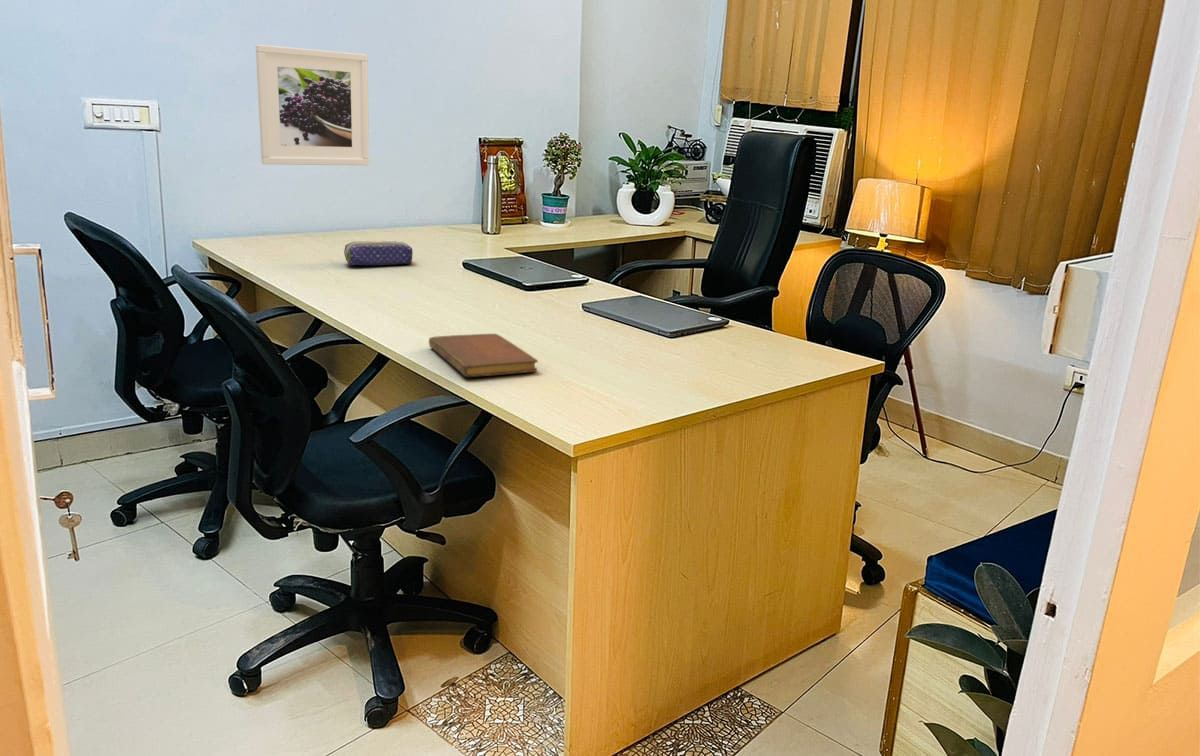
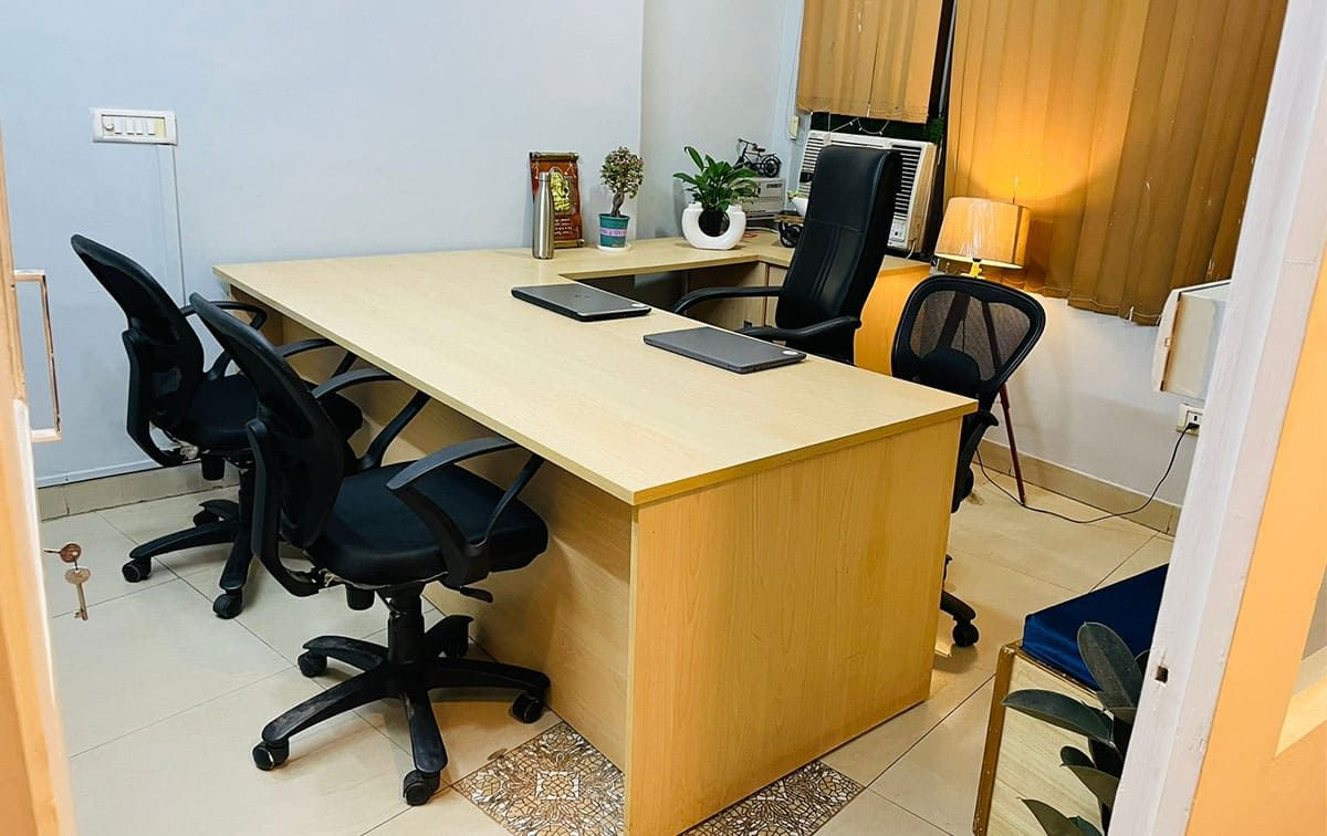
- pencil case (378, 253)
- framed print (315, 108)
- notebook (481, 353)
